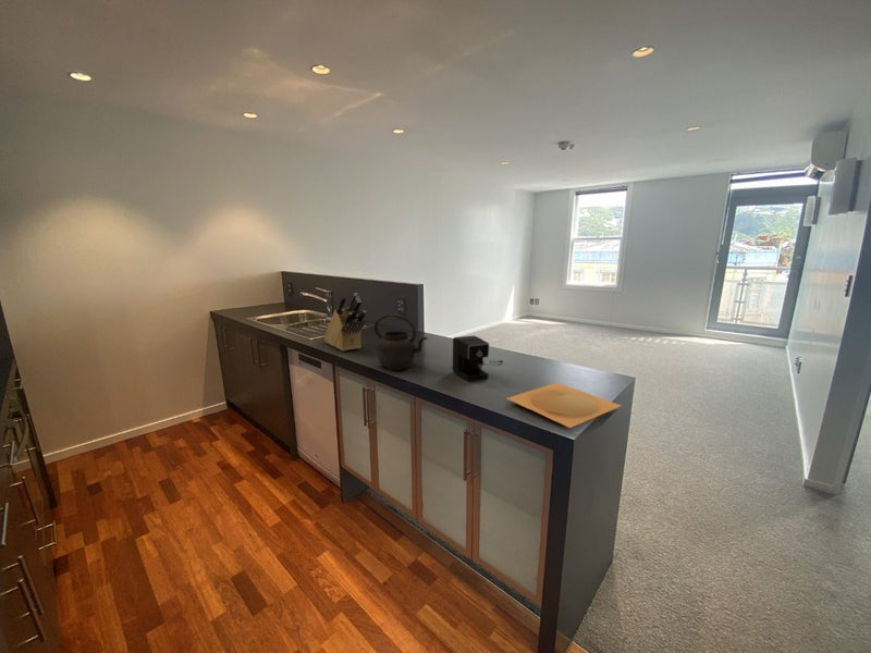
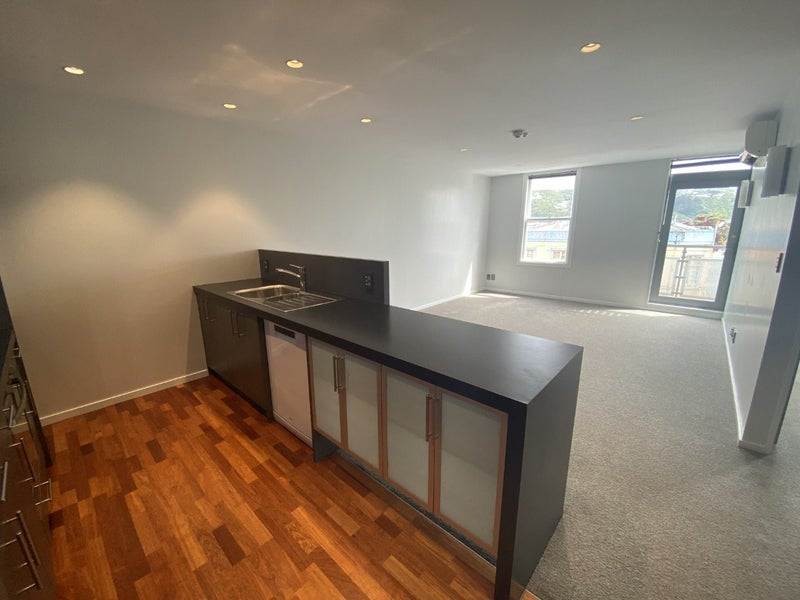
- kettle (401, 340)
- plate (562, 399)
- knife block (344, 319)
- coffee maker (486, 354)
